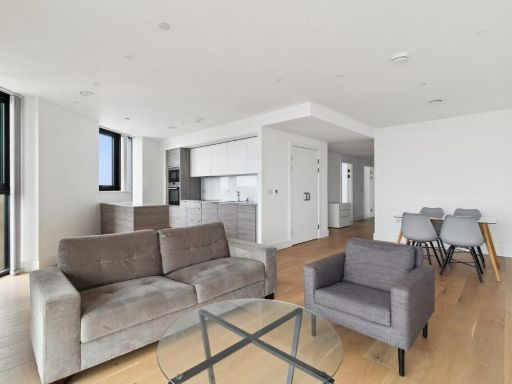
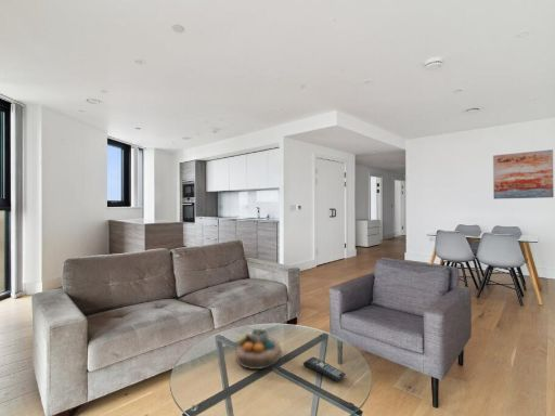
+ remote control (323, 367)
+ decorative bowl (258, 343)
+ wall art (521, 176)
